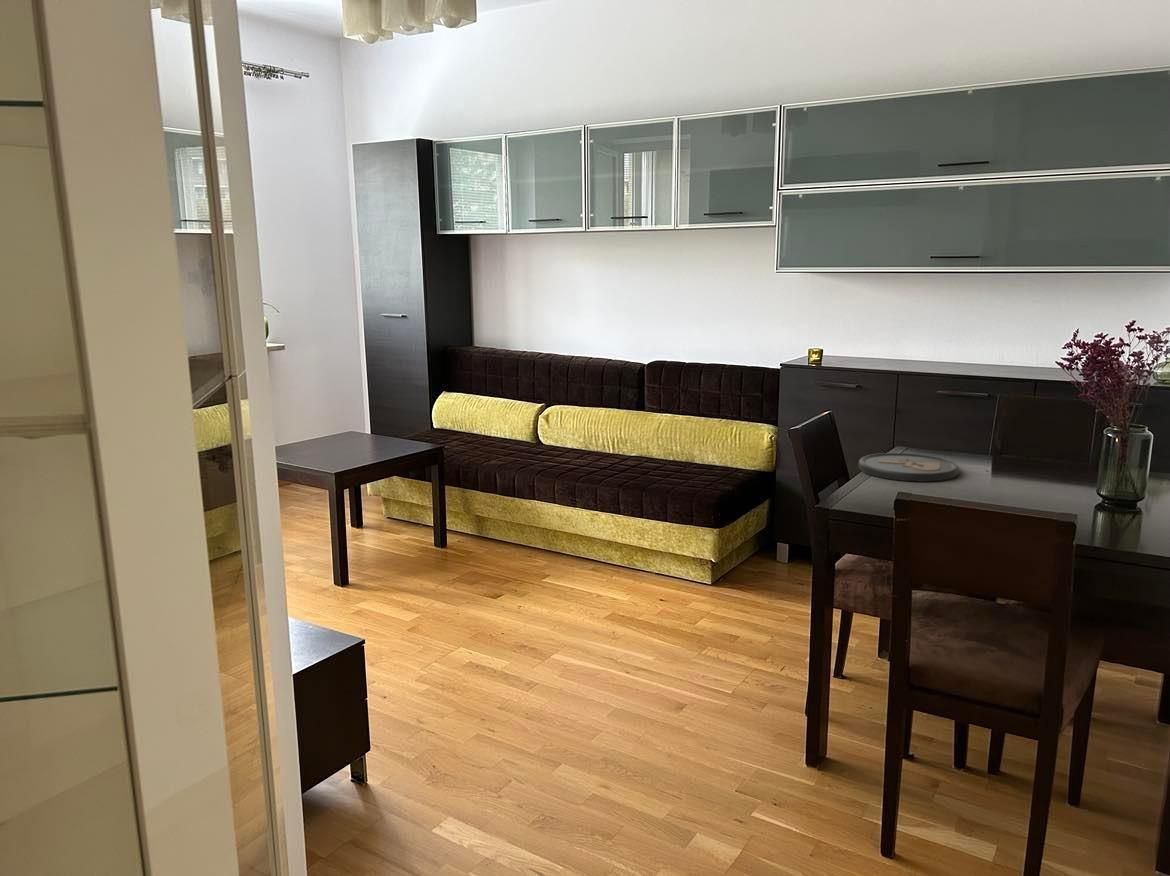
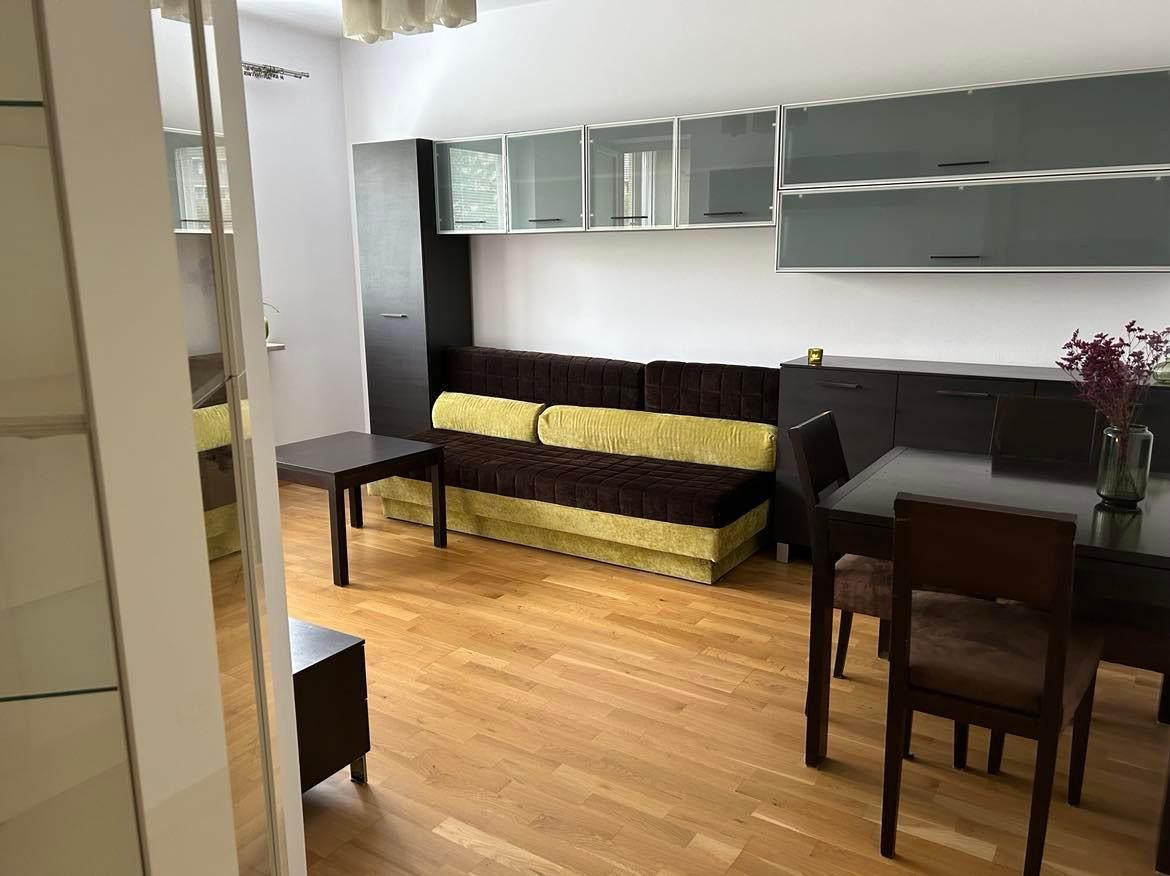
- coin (907, 466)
